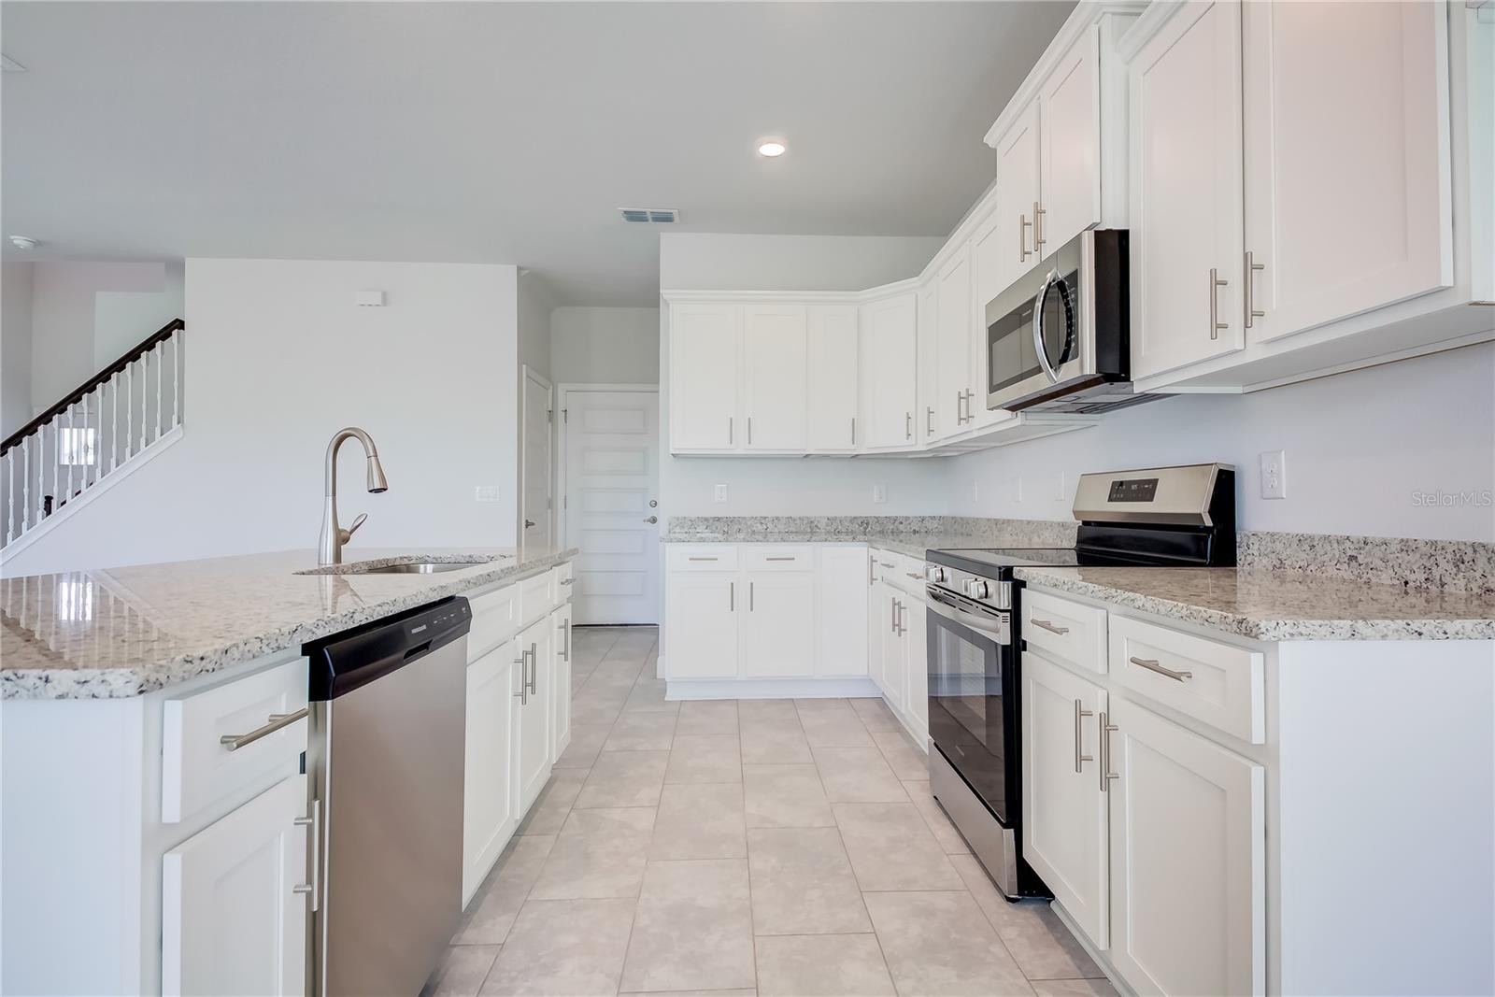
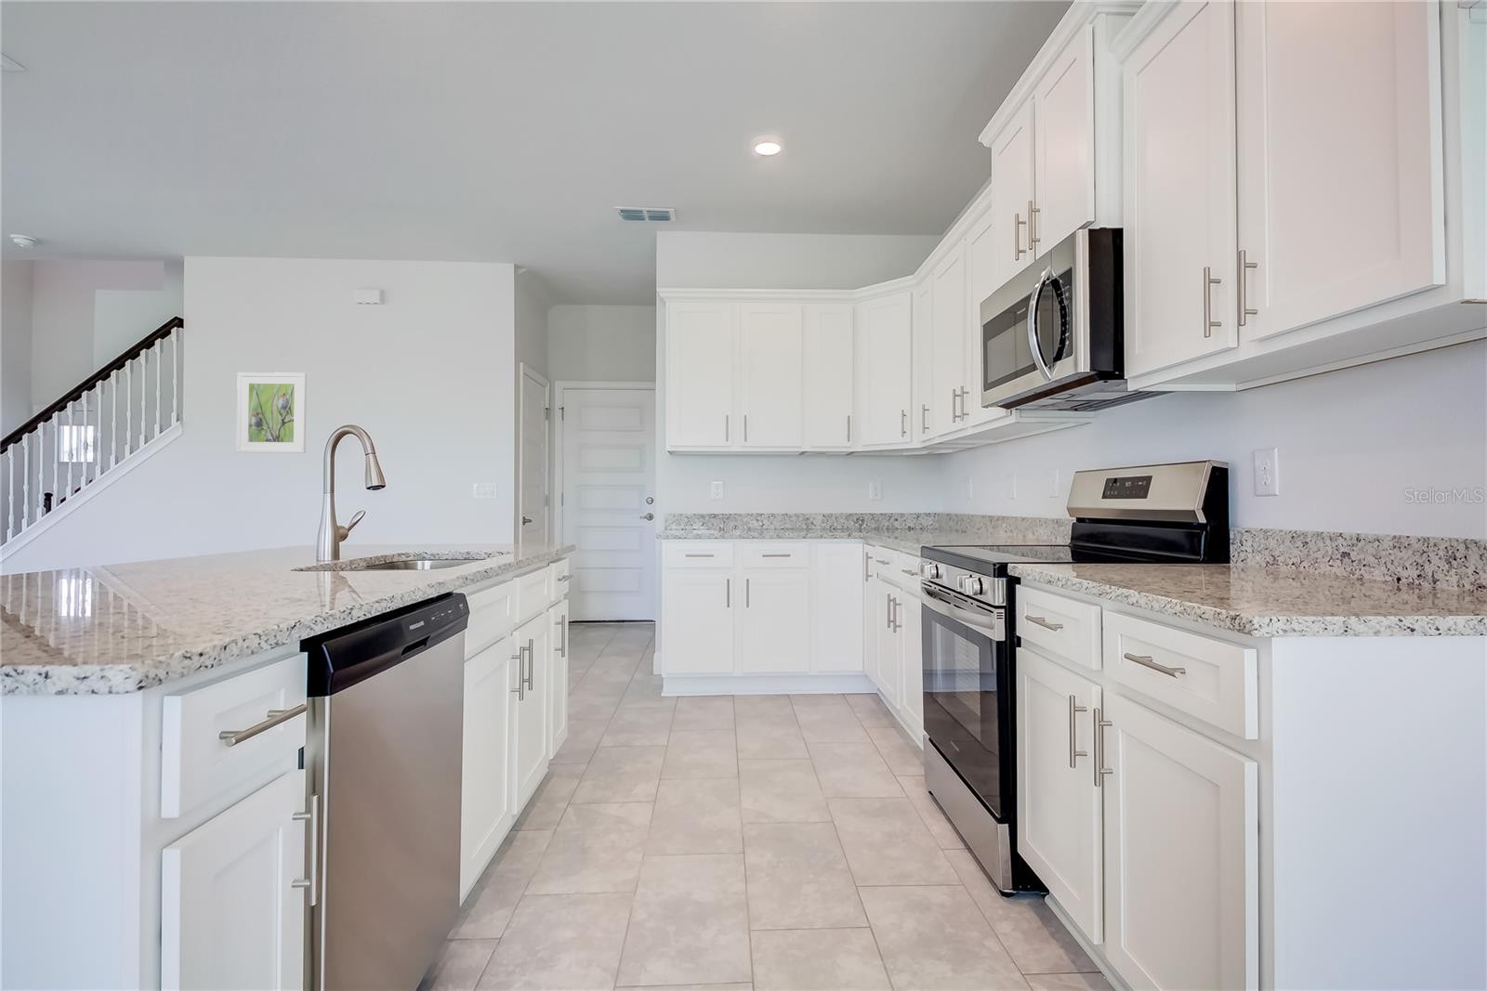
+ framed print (271, 413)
